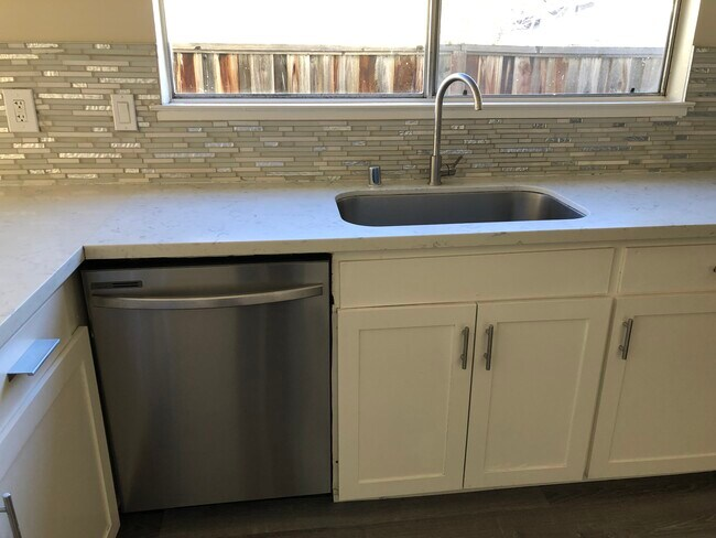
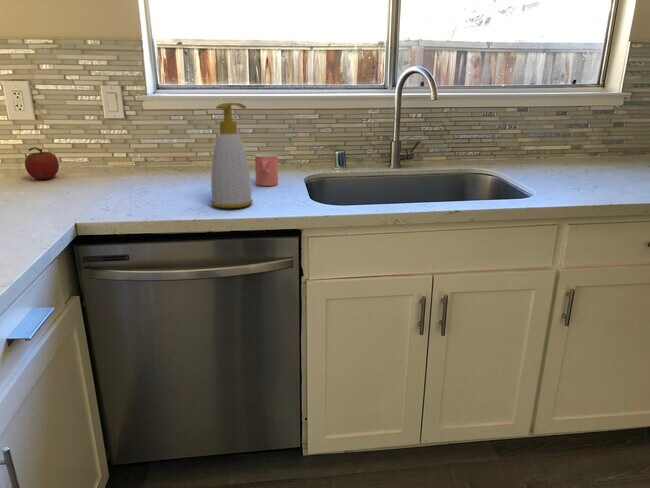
+ fruit (41, 162)
+ soap bottle (230, 155)
+ cup (266, 170)
